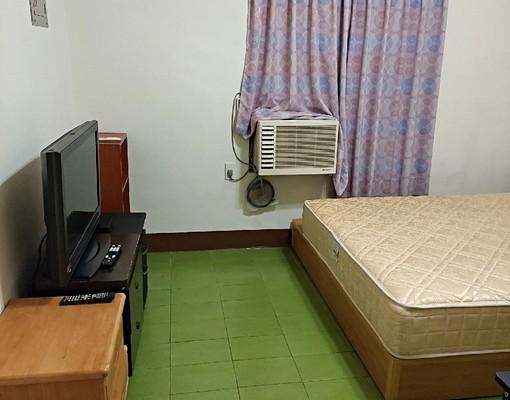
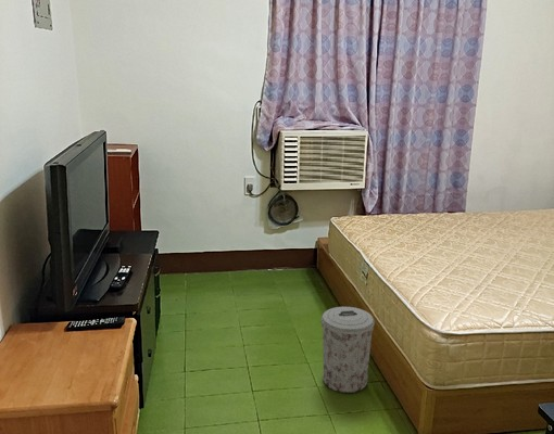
+ trash can (345, 346)
